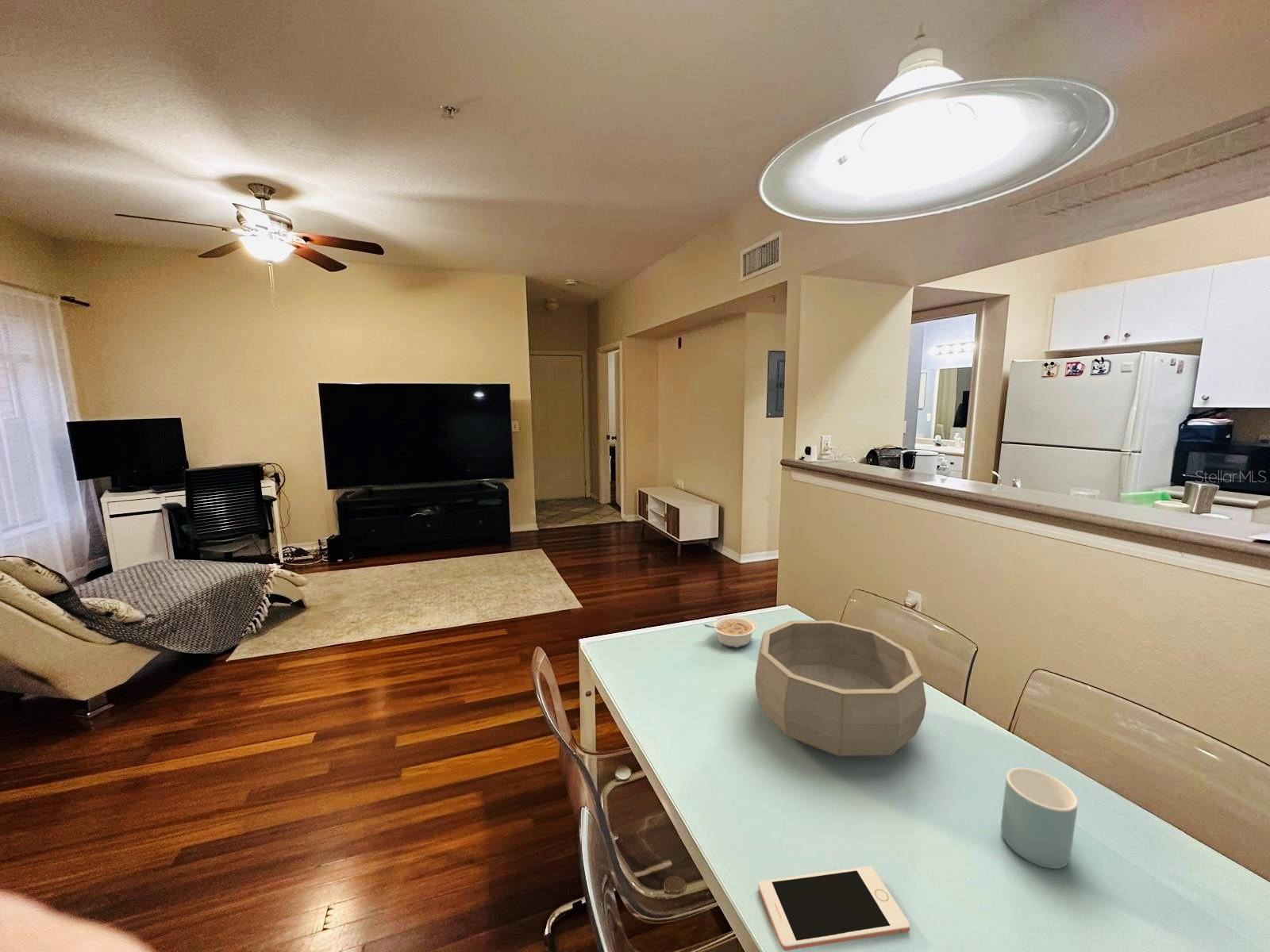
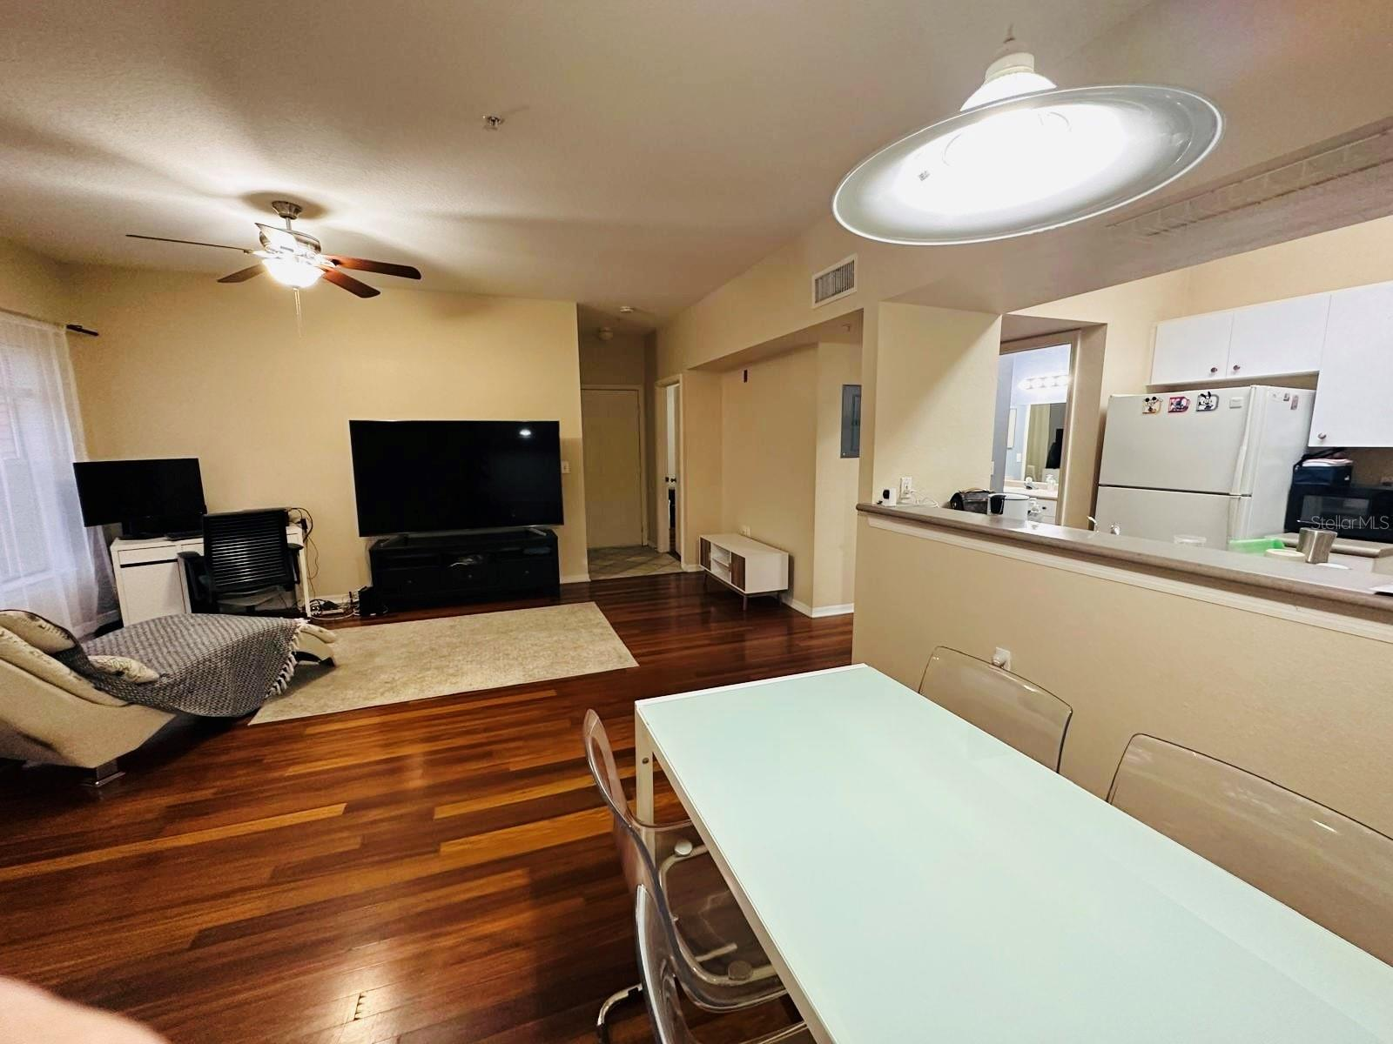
- decorative bowl (833, 685)
- cell phone (830, 905)
- mug (1041, 812)
- legume (733, 631)
